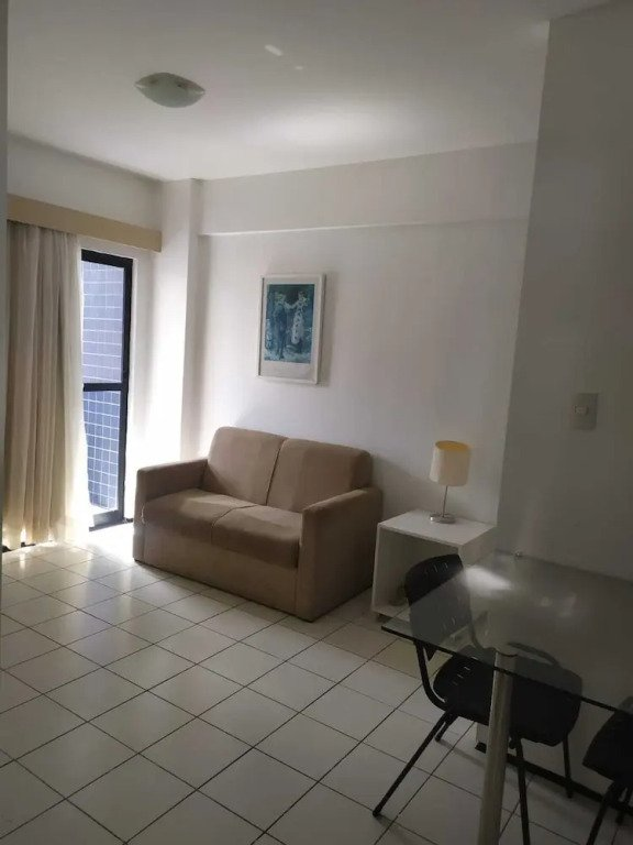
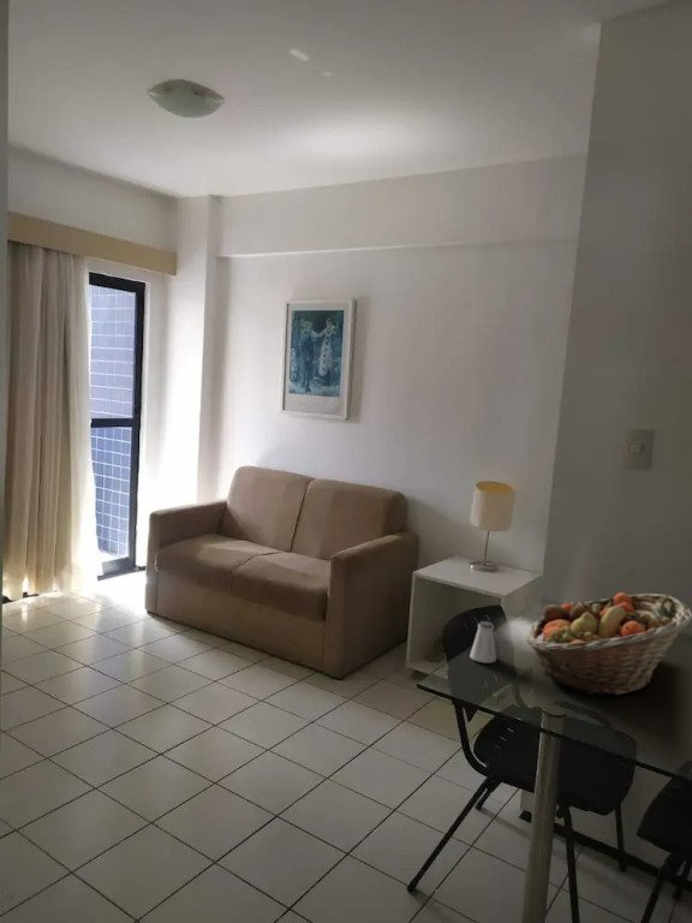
+ saltshaker (484, 641)
+ fruit basket (604, 633)
